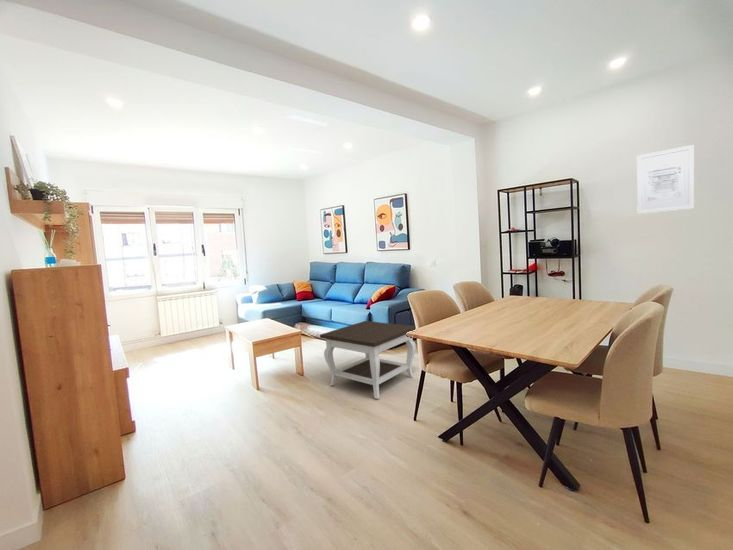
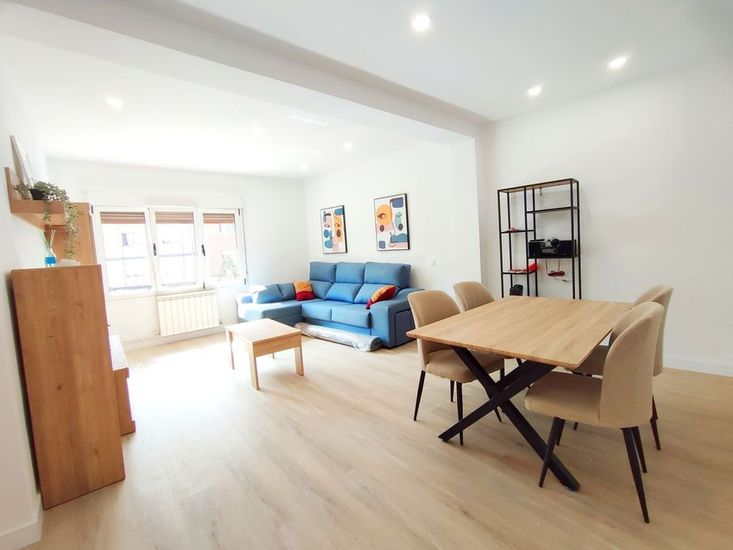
- wall art (664, 181)
- side table (370, 356)
